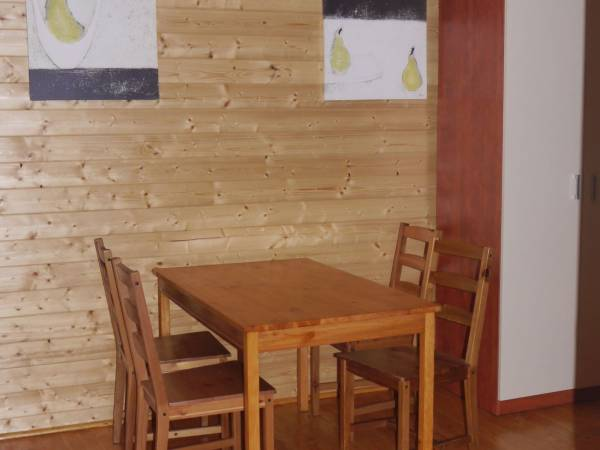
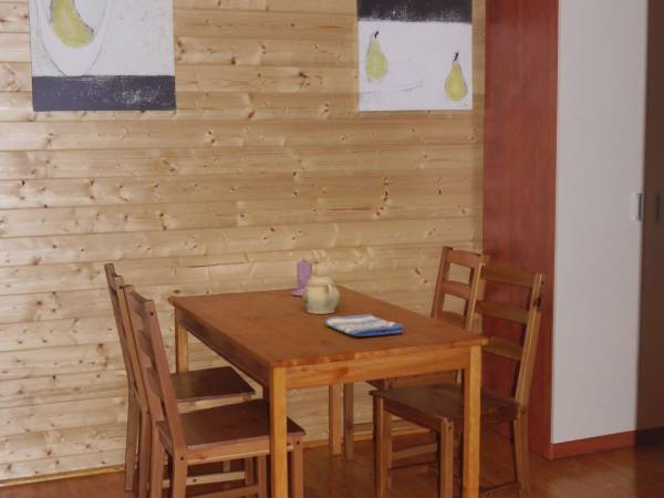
+ dish towel (363, 324)
+ teapot (321, 292)
+ candle (304, 274)
